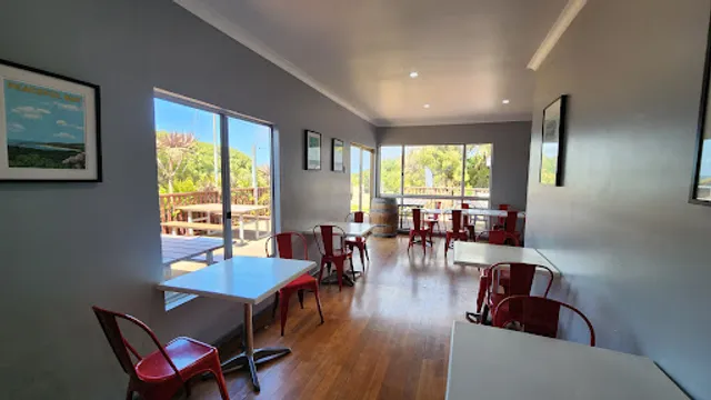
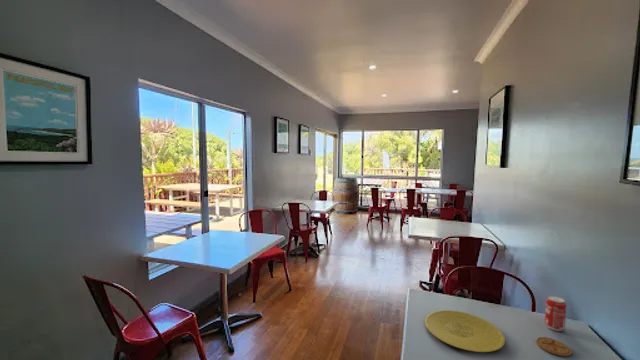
+ coaster (553, 346)
+ beverage can (555, 313)
+ plate (462, 329)
